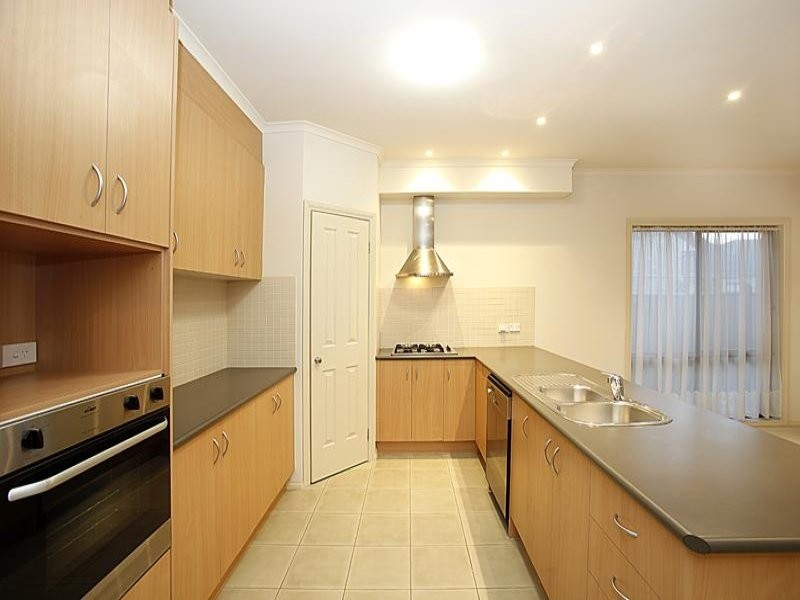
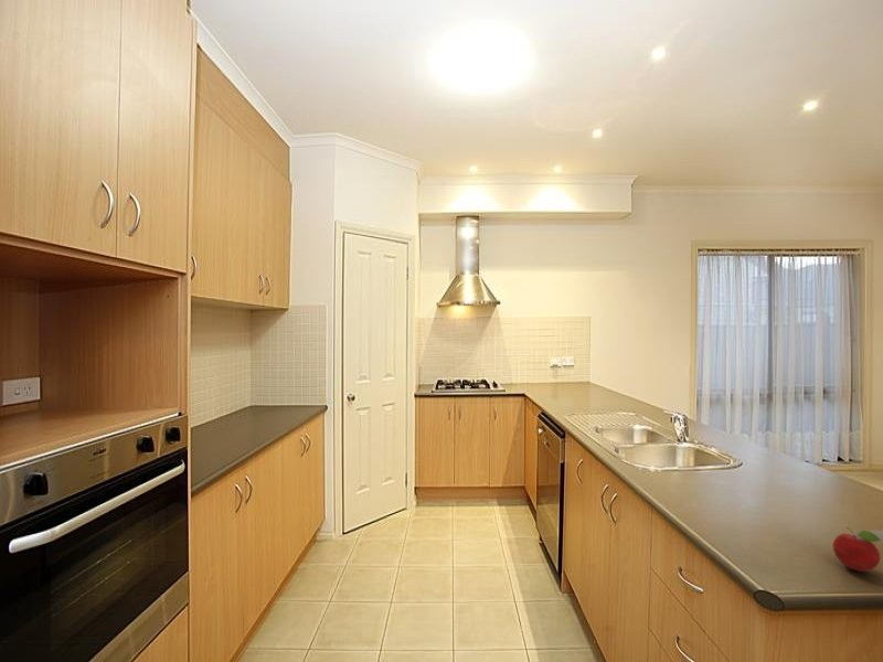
+ fruit (862, 546)
